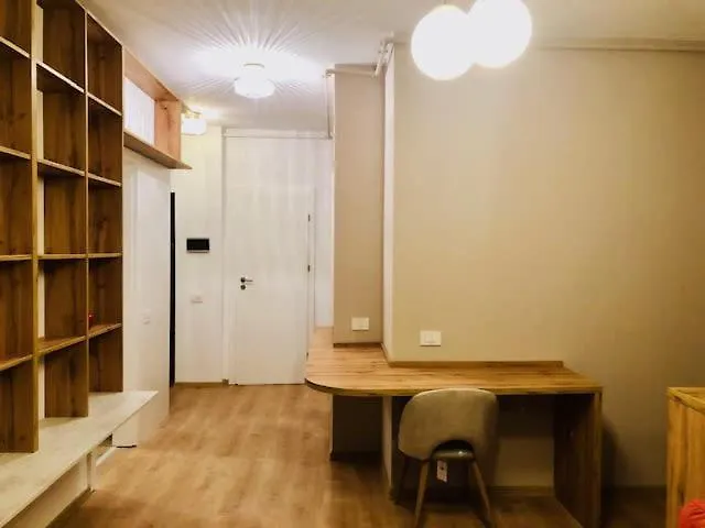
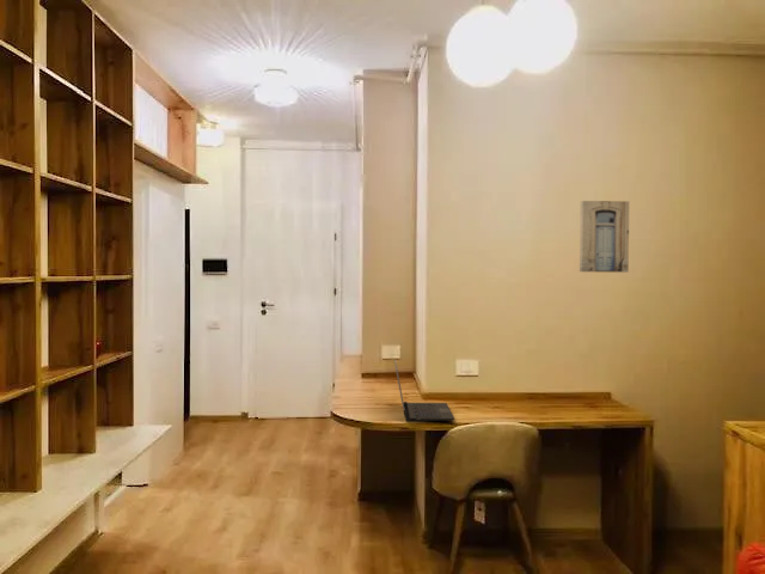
+ wall art (604, 236)
+ laptop (422, 403)
